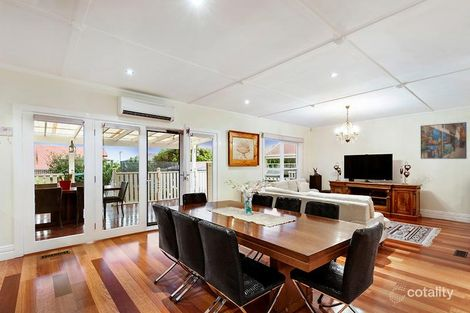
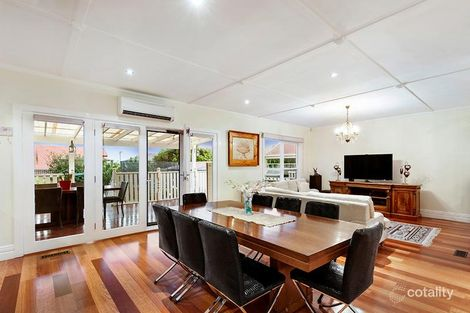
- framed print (442, 141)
